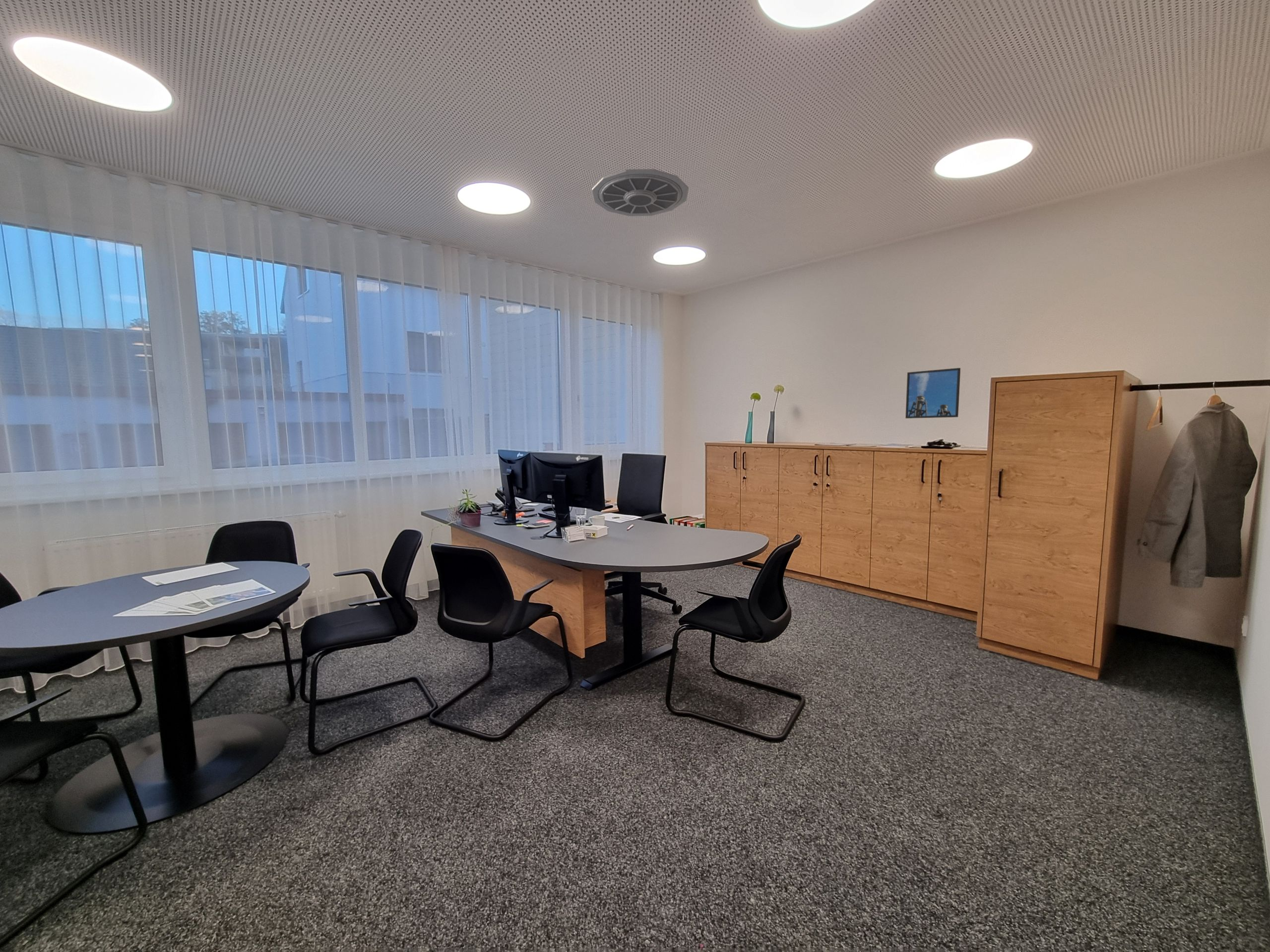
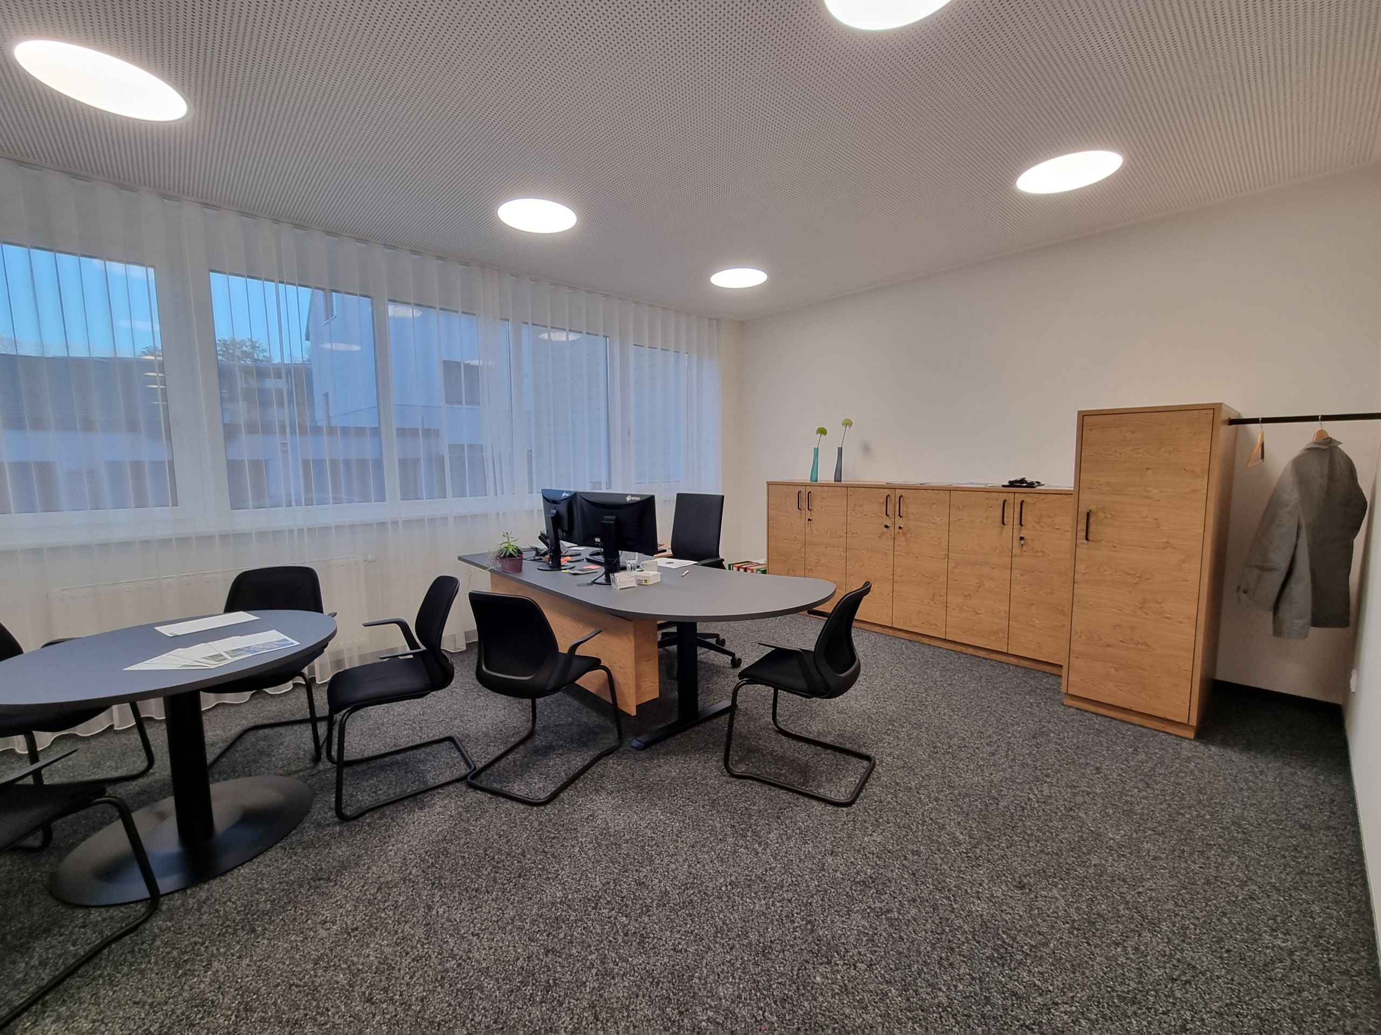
- ceiling vent (640, 197)
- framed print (932, 394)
